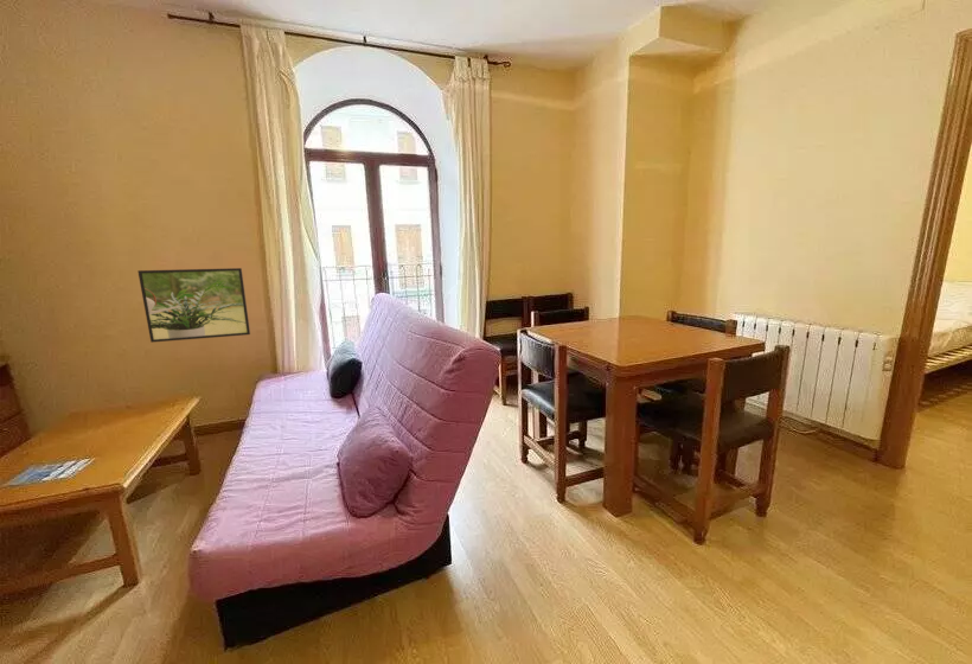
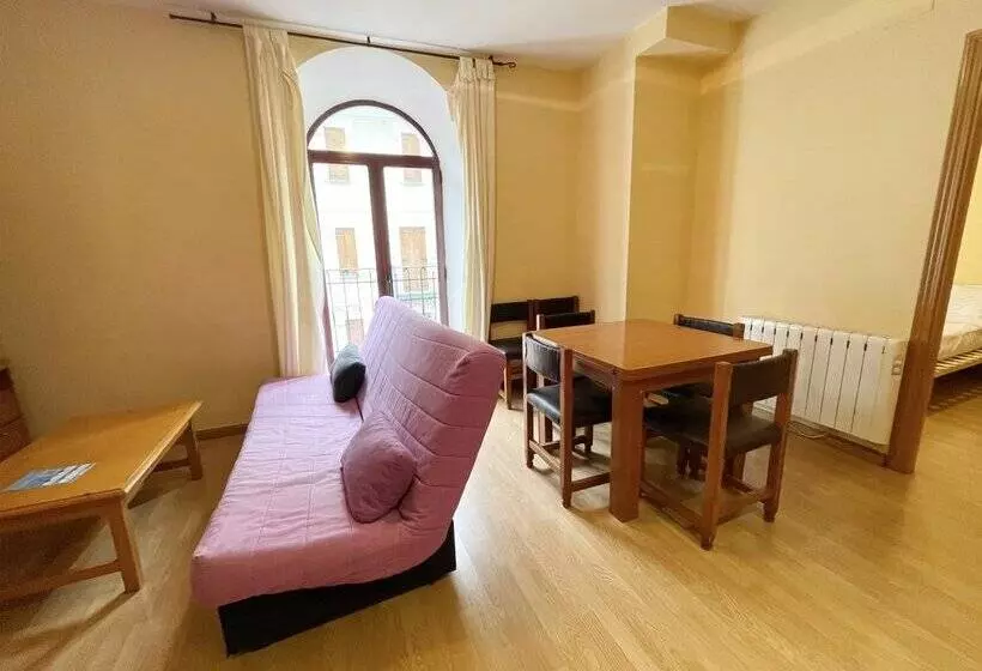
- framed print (197, 304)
